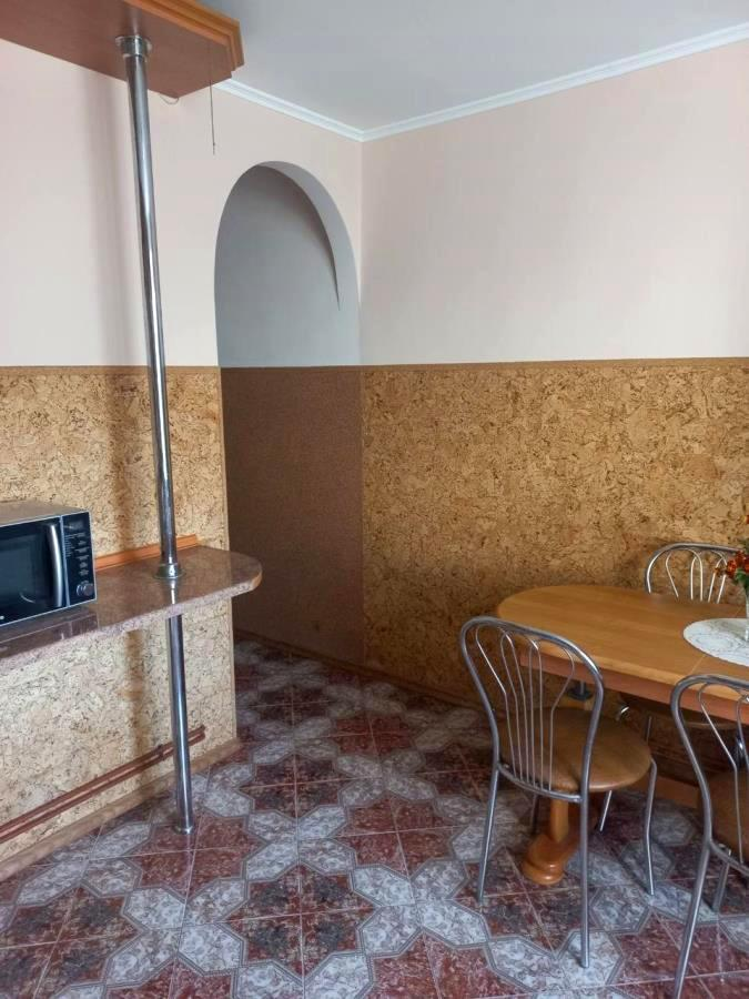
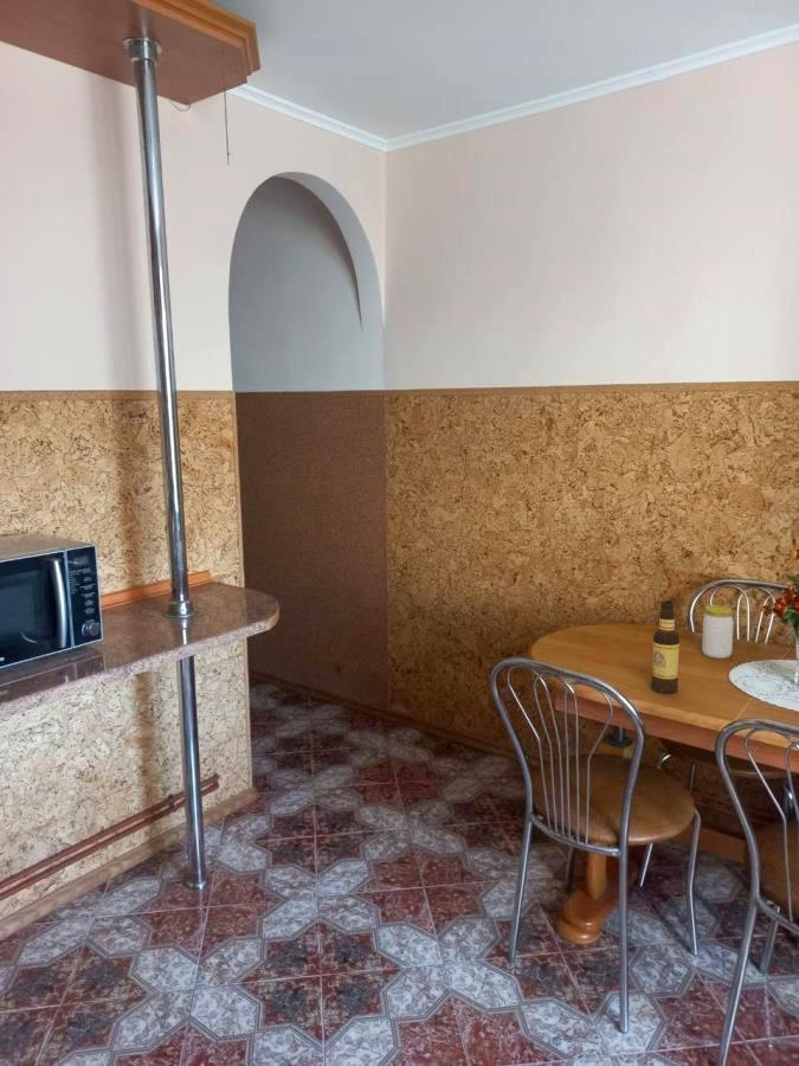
+ jar (717, 631)
+ bottle (665, 646)
